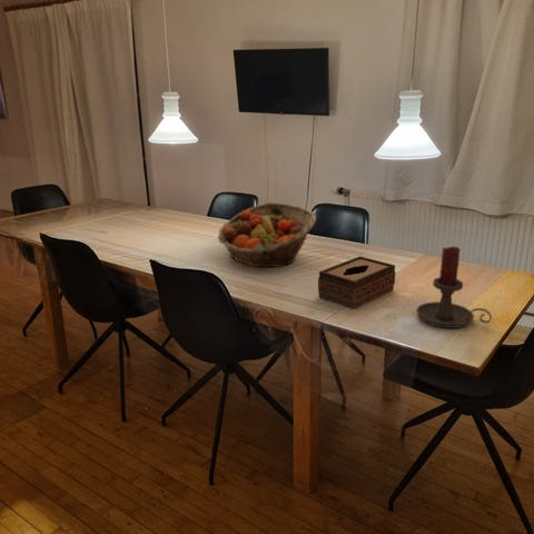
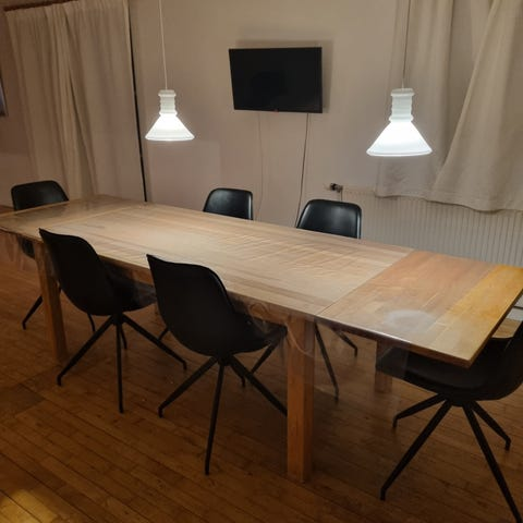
- candle holder (456, 284)
- fruit basket (266, 234)
- tissue box (357, 280)
